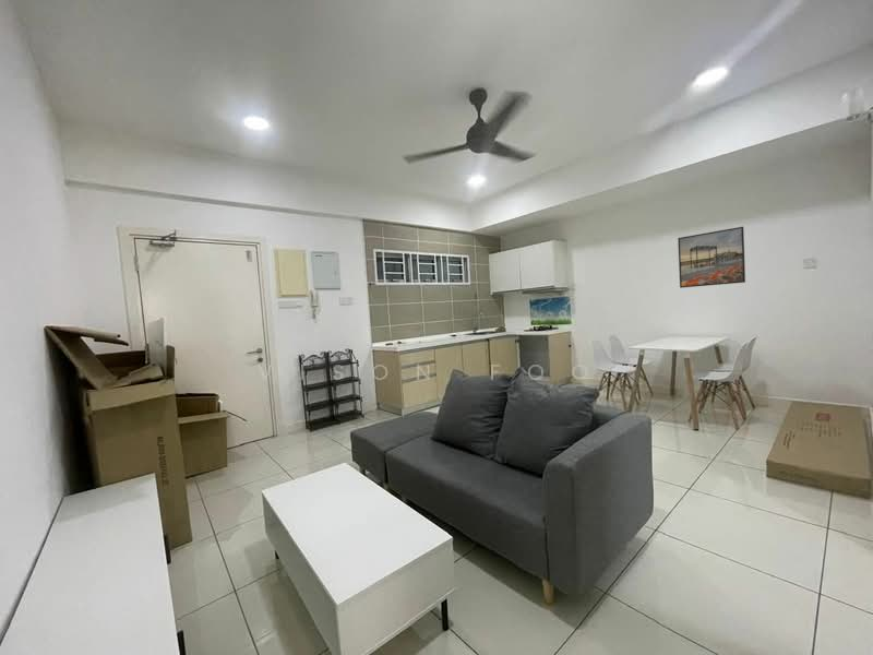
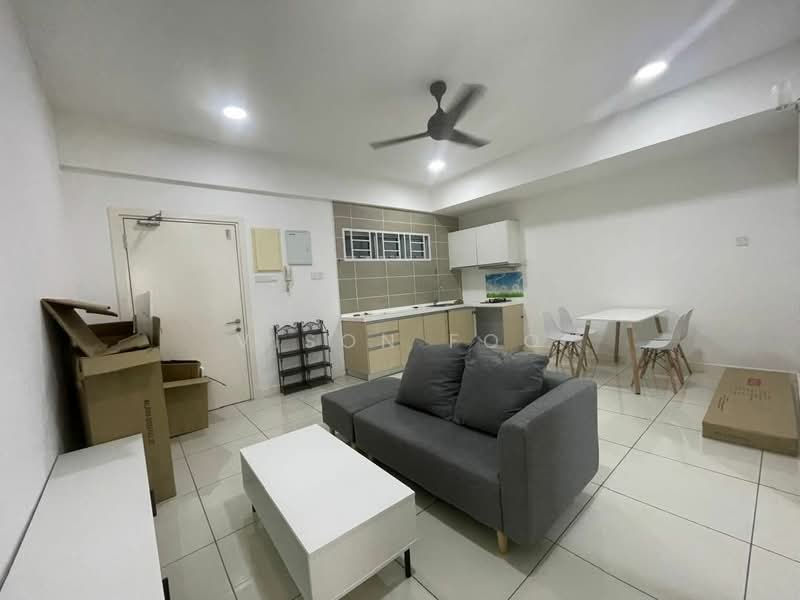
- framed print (709, 259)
